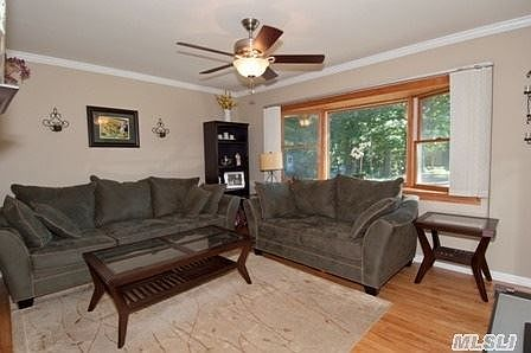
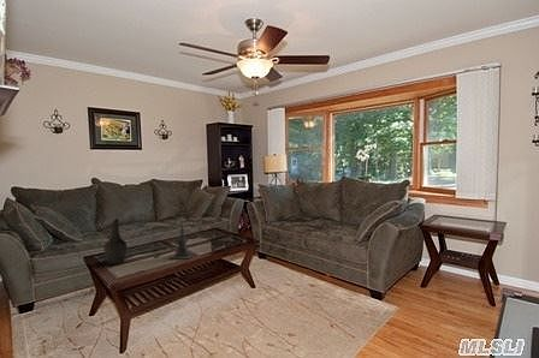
+ candle holder (183, 234)
+ decorative vase (114, 239)
